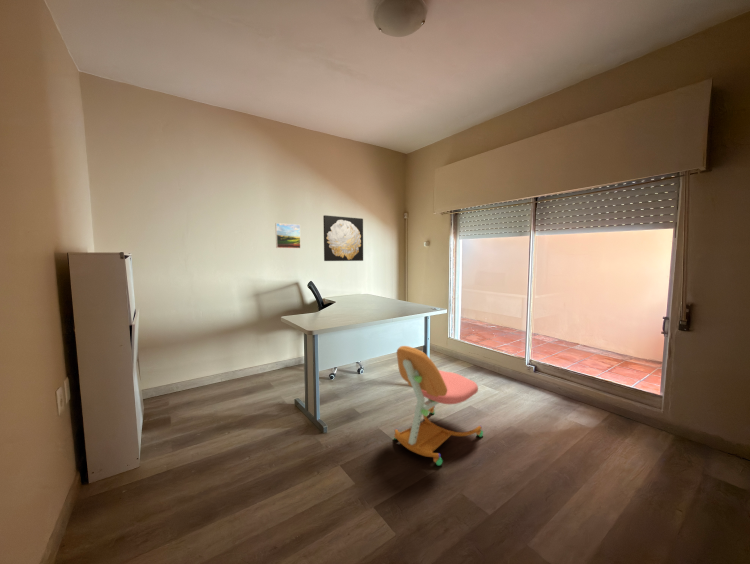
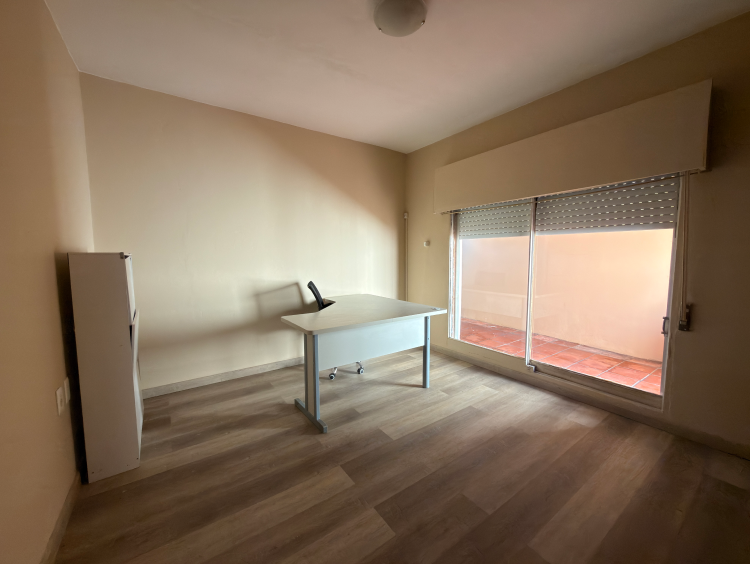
- wall art (344, 239)
- office chair (434, 389)
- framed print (288, 236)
